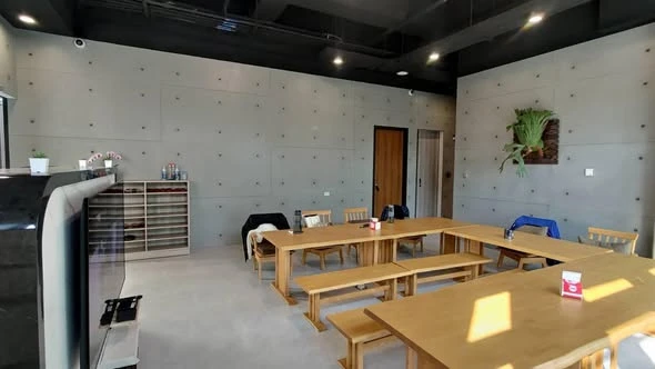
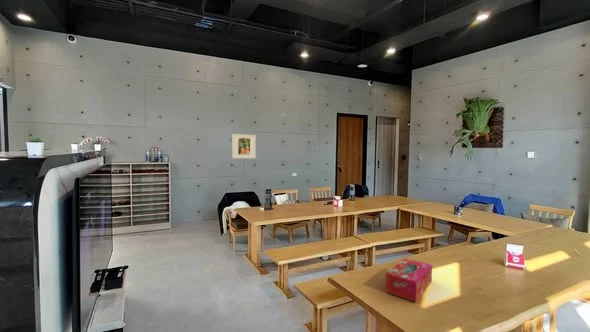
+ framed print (244, 146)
+ tissue box (409, 277)
